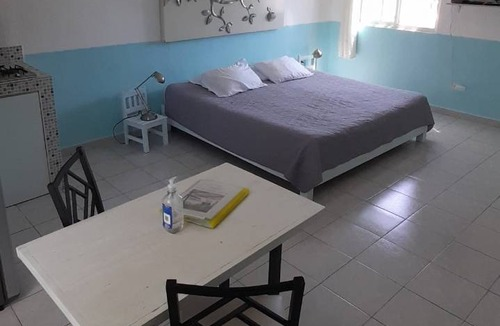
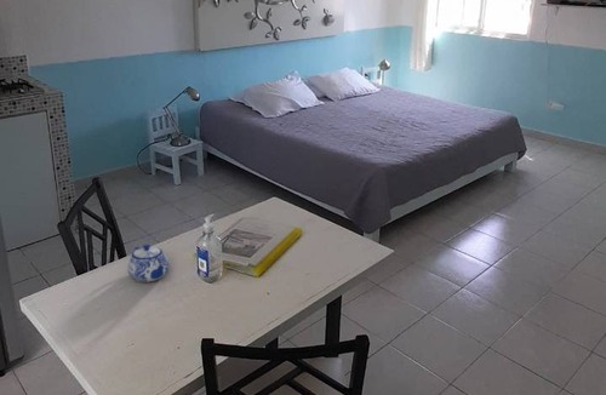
+ teapot (149, 262)
